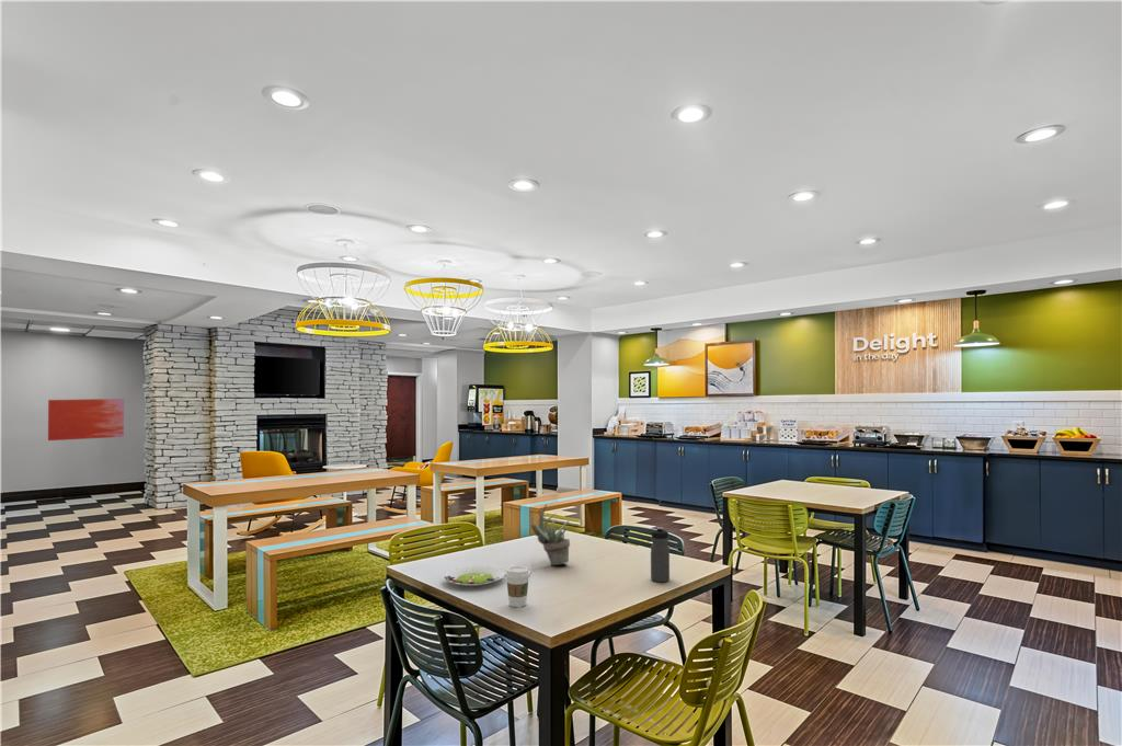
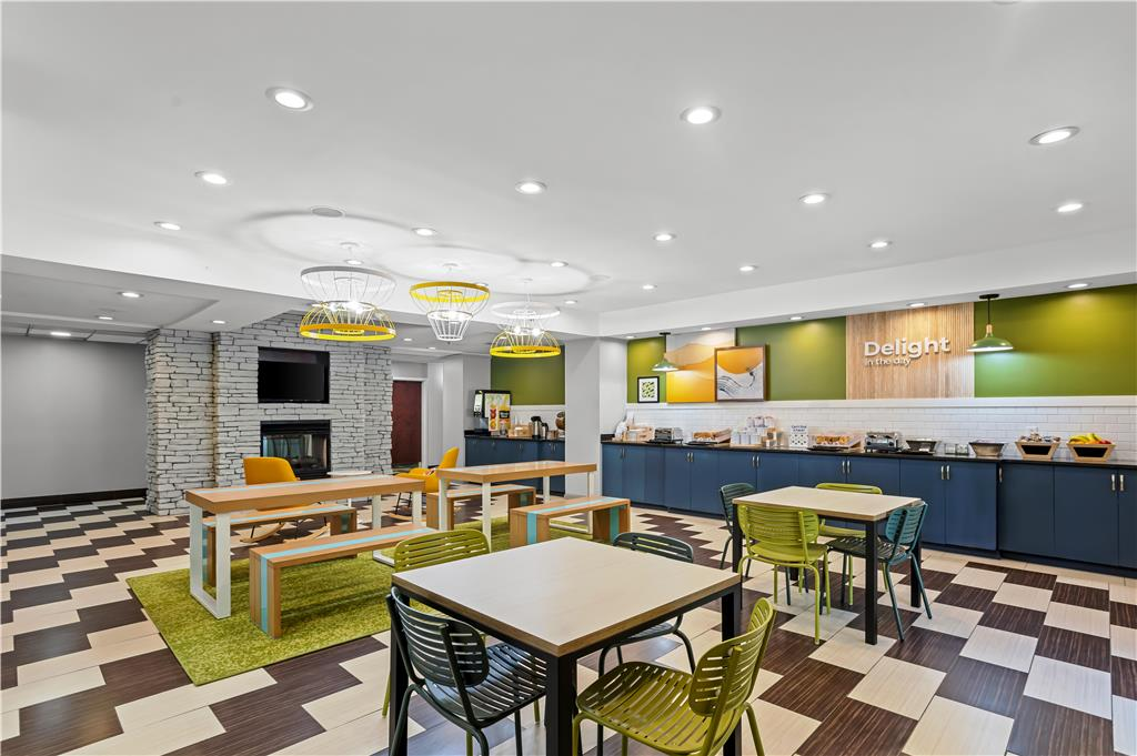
- wall art (87, 418)
- succulent plant (548, 532)
- water bottle (660, 553)
- salad plate (474, 575)
- coffee cup (517, 586)
